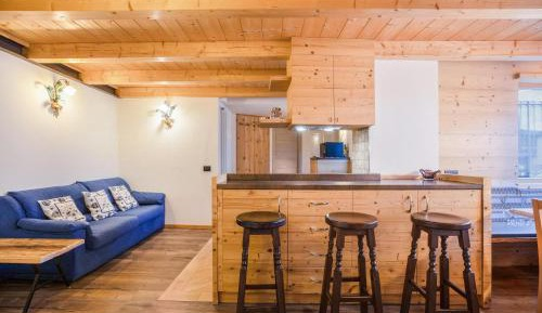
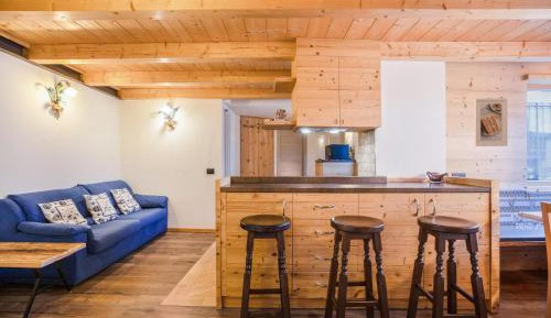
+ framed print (490, 122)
